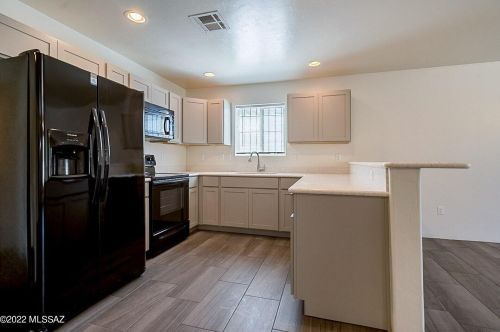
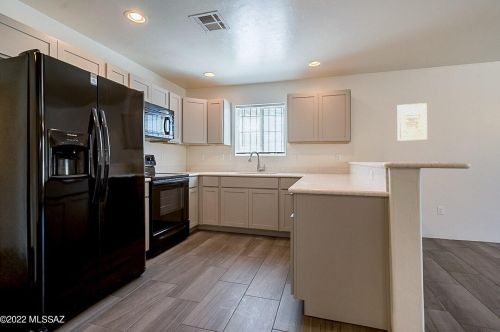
+ wall art (411, 122)
